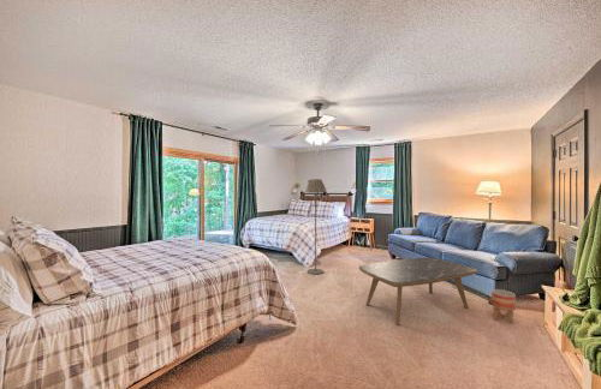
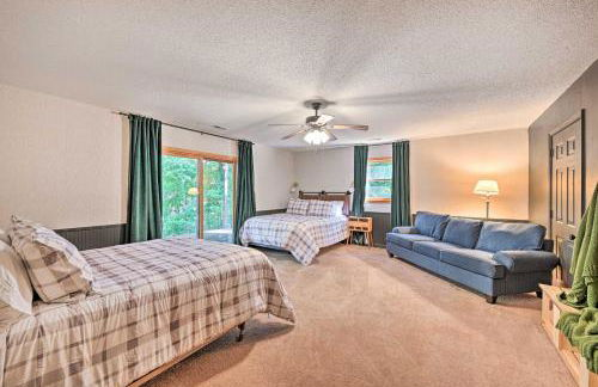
- planter (502, 305)
- coffee table (416, 285)
- floor lamp (315, 225)
